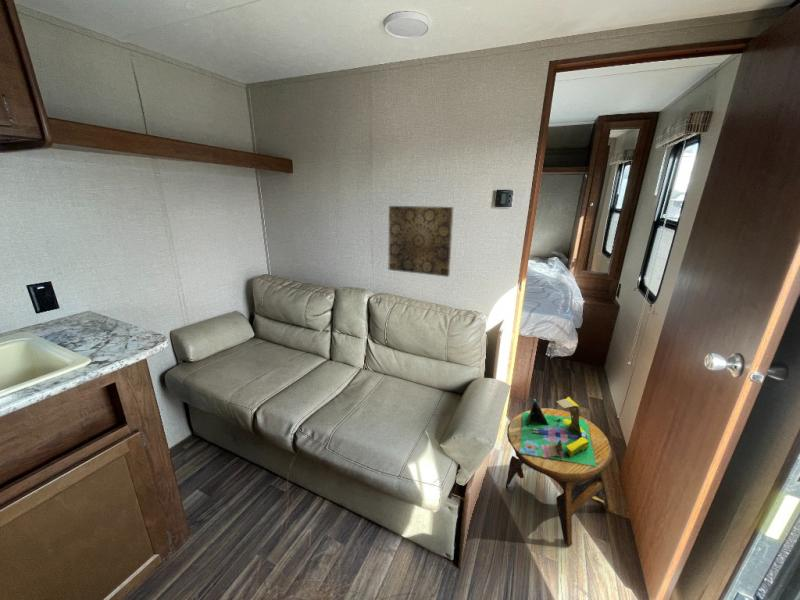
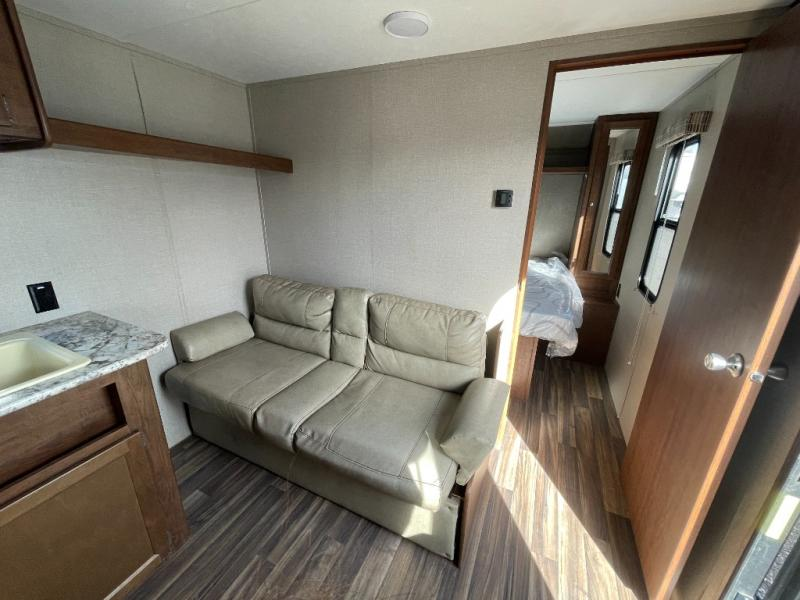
- wall art (418, 240)
- side table (562, 453)
